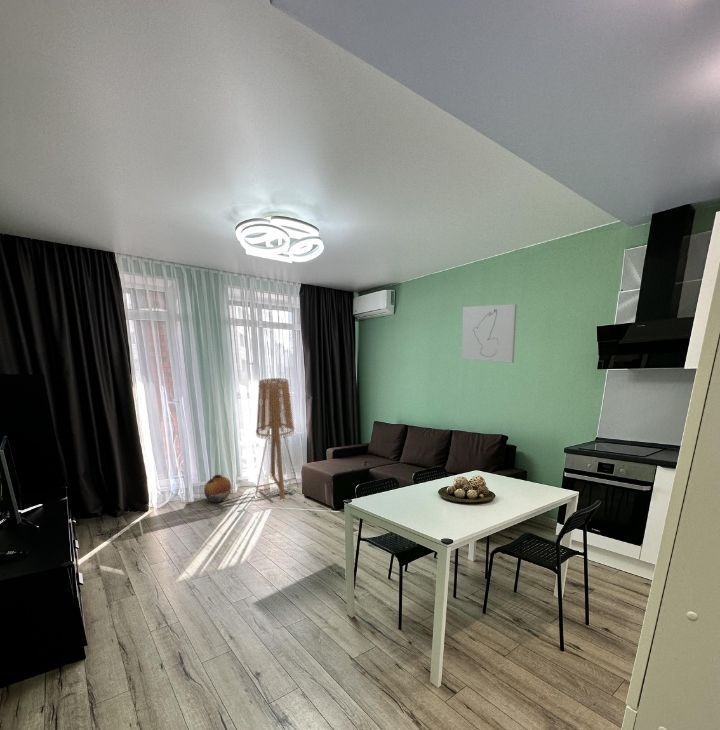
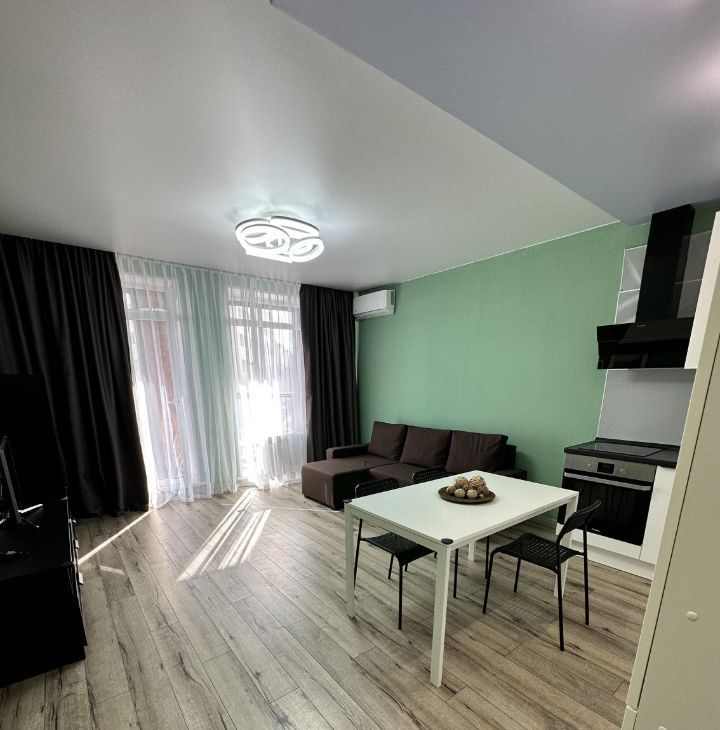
- floor lamp (275, 438)
- wall art (487, 333)
- vase (217, 488)
